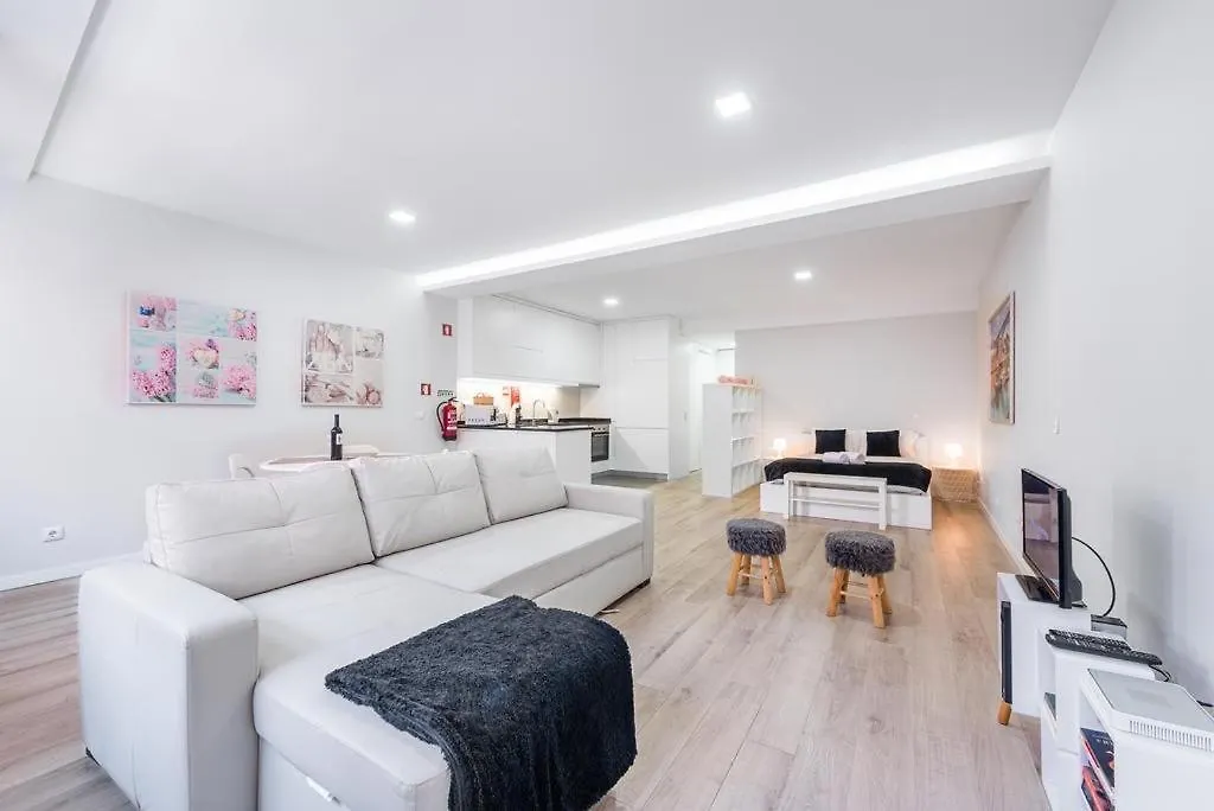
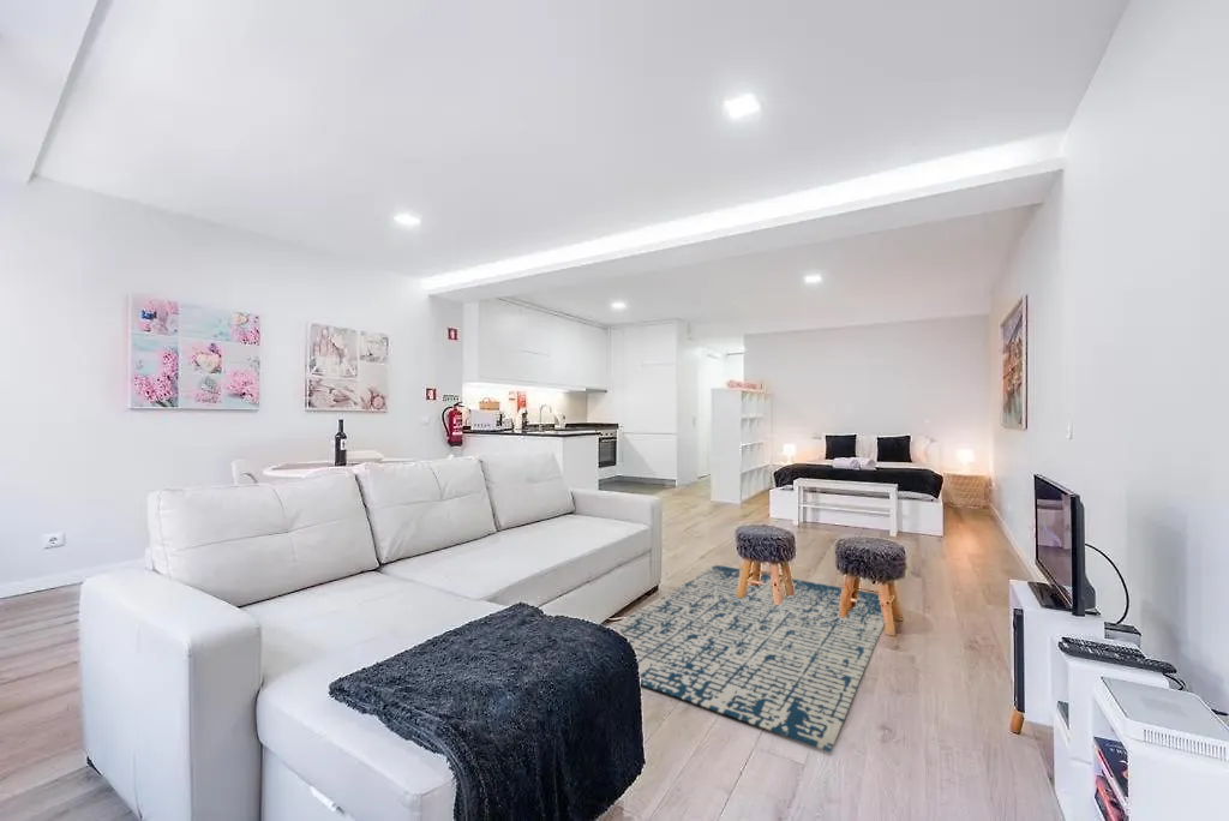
+ rug (750, 622)
